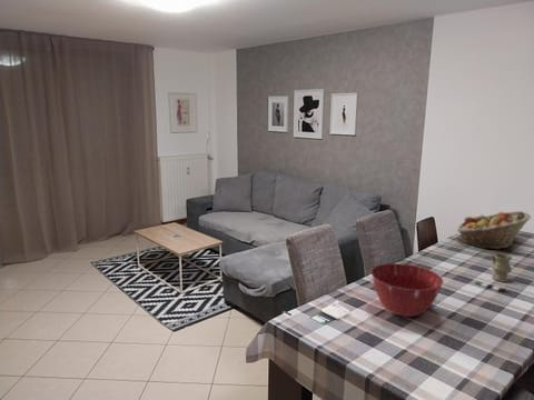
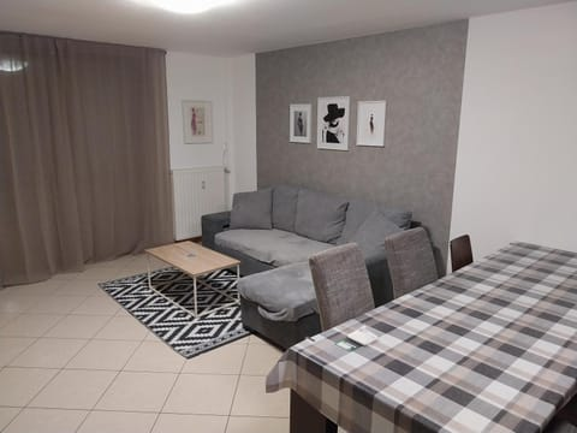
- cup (497, 270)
- fruit basket (492, 227)
- mixing bowl (404, 292)
